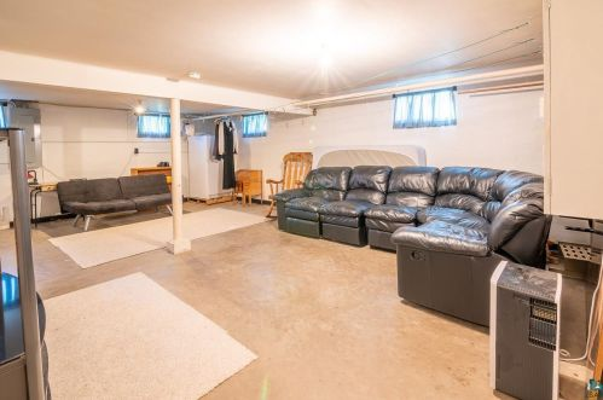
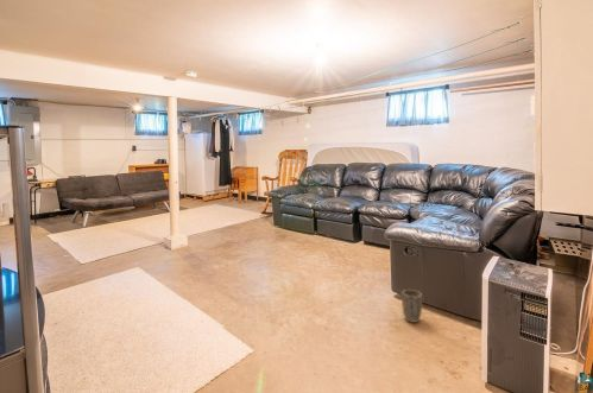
+ plant pot (411, 306)
